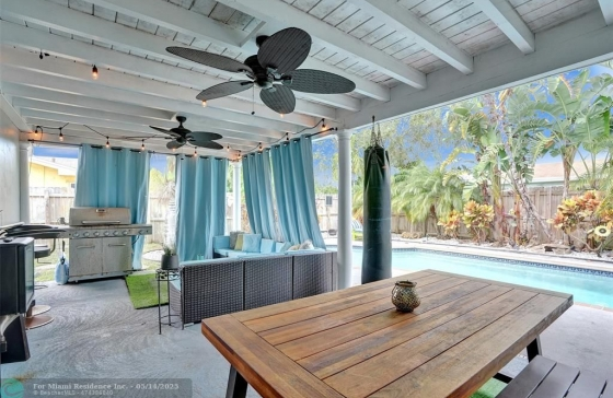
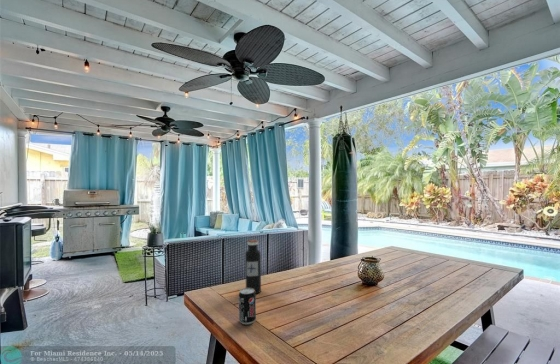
+ beverage can (247, 305)
+ water bottle (253, 265)
